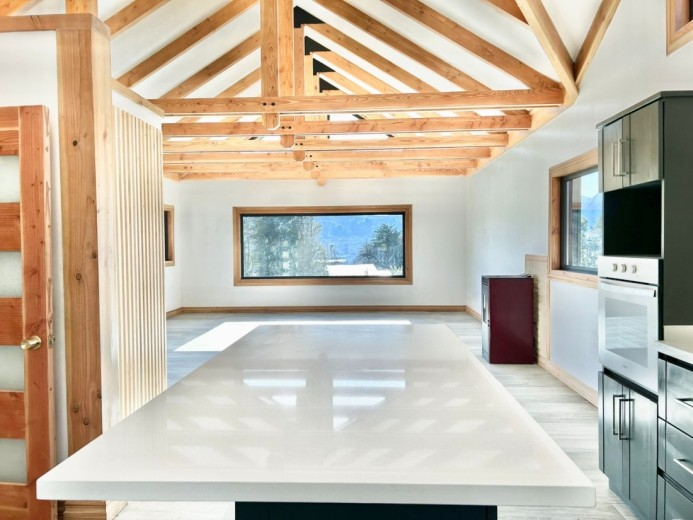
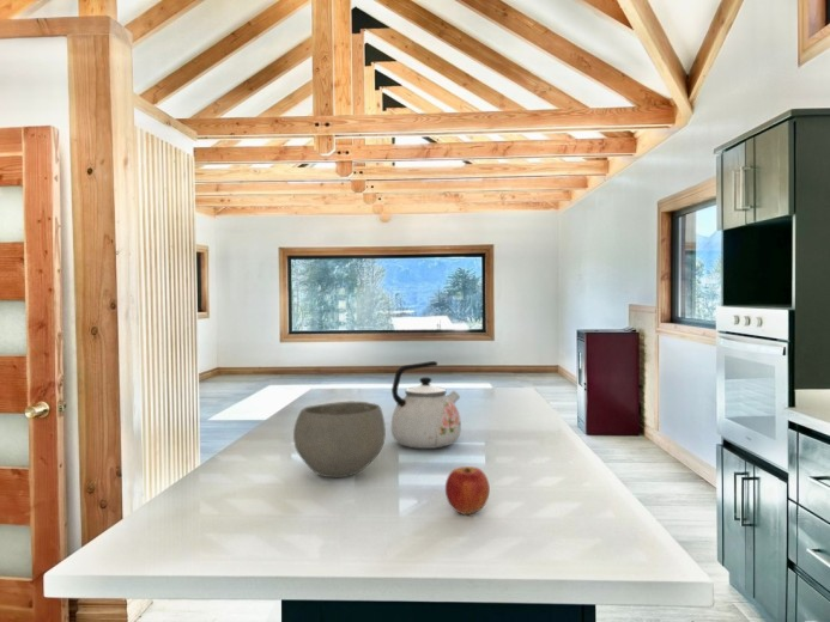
+ bowl (340, 439)
+ kettle (426, 402)
+ apple (467, 489)
